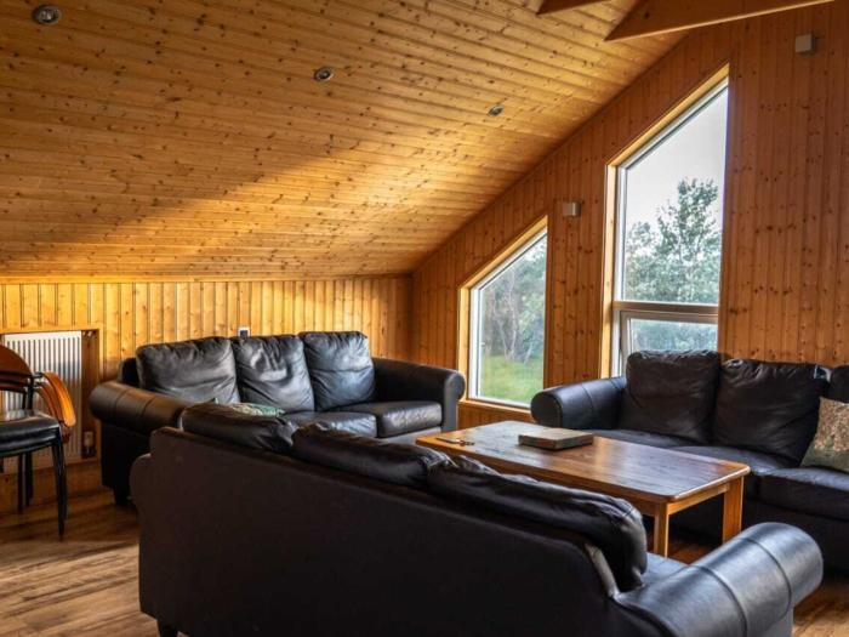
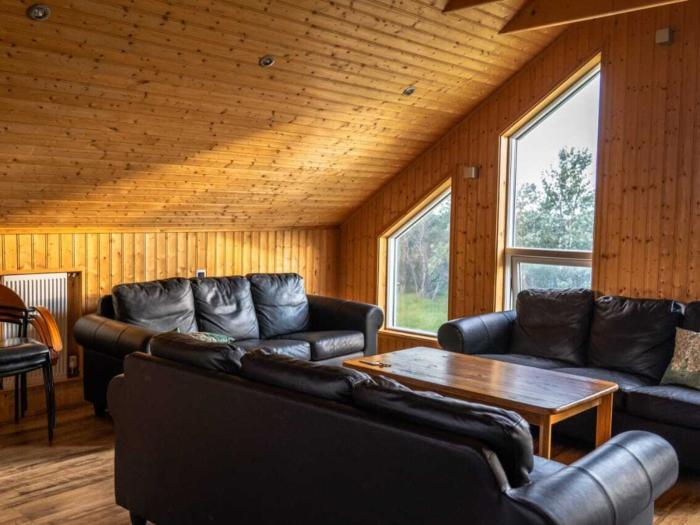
- board game (555, 438)
